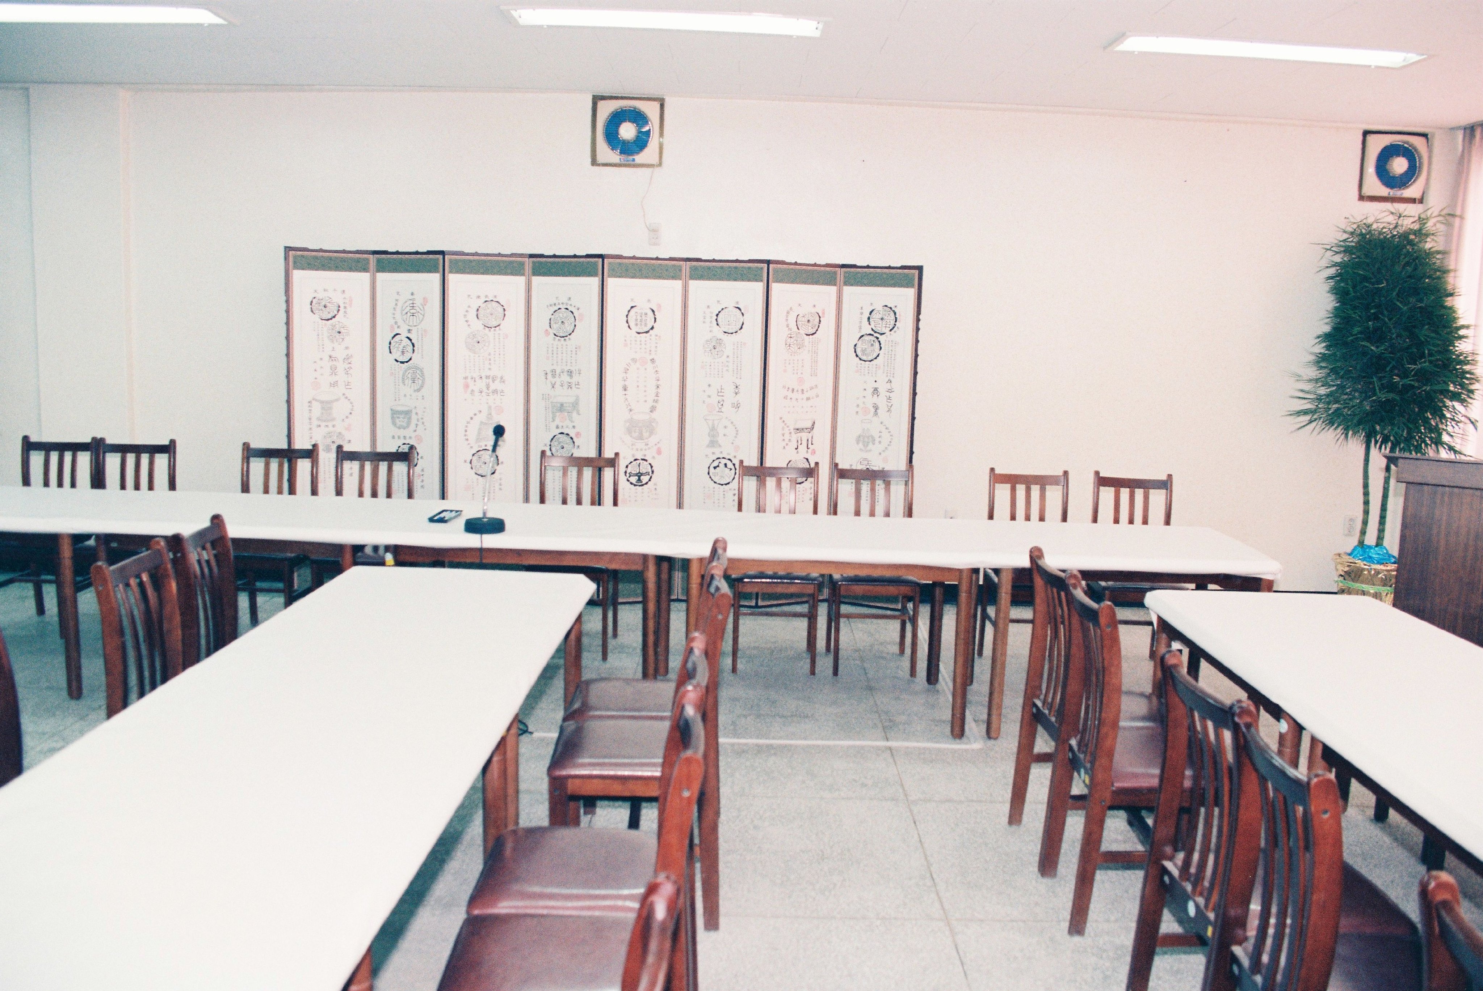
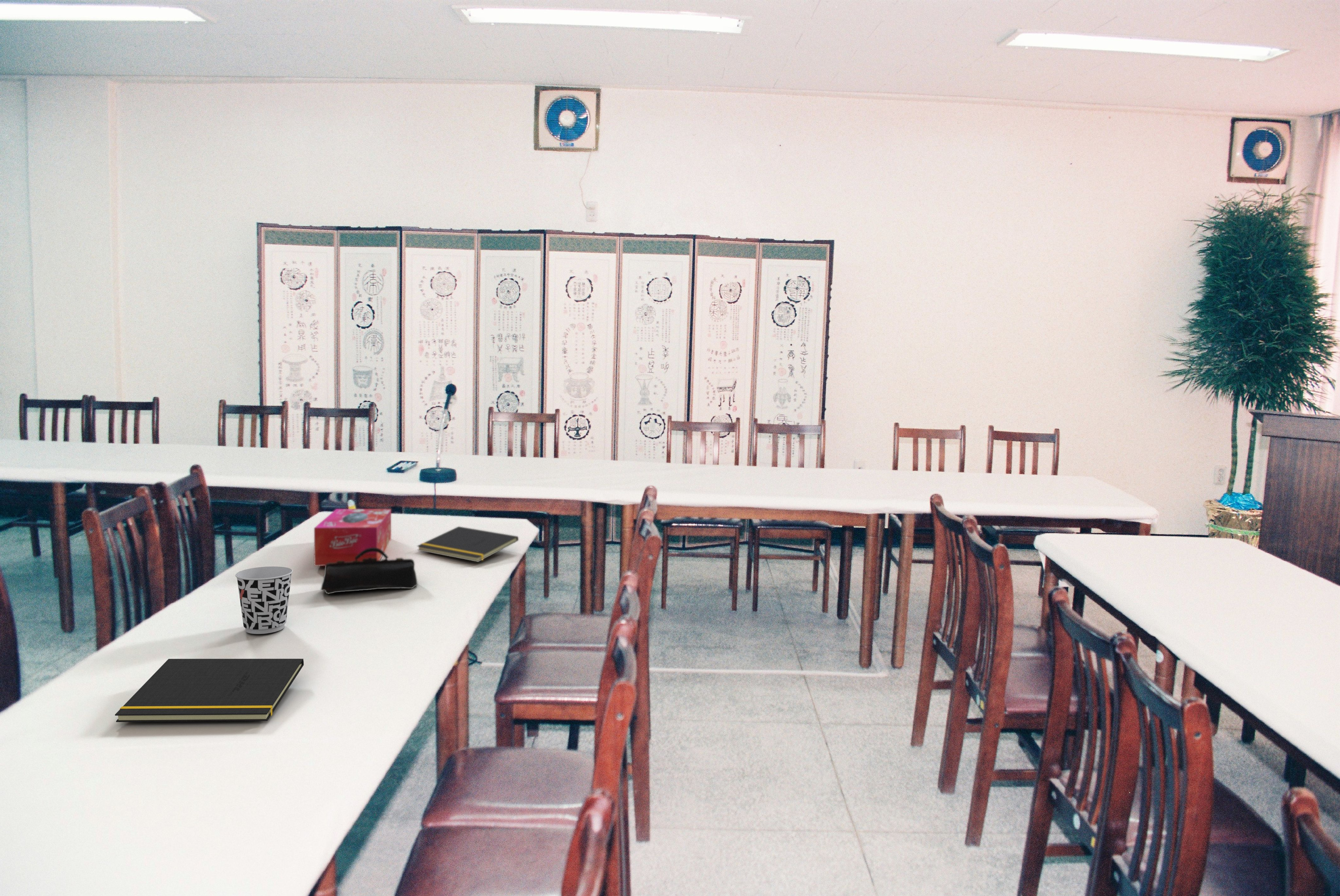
+ pencil case (370, 568)
+ notepad (468, 543)
+ notepad (216, 688)
+ cup (265, 600)
+ tissue box (355, 535)
